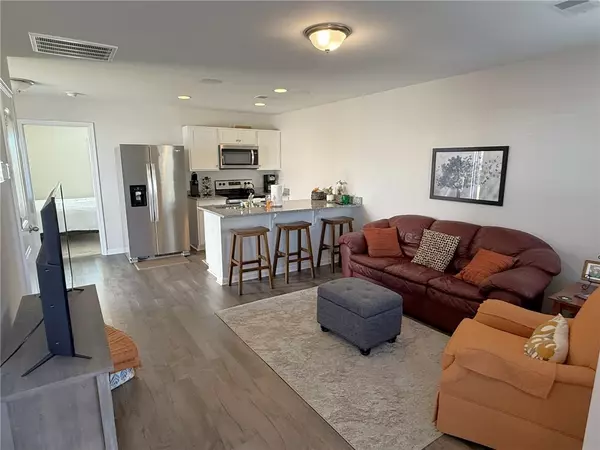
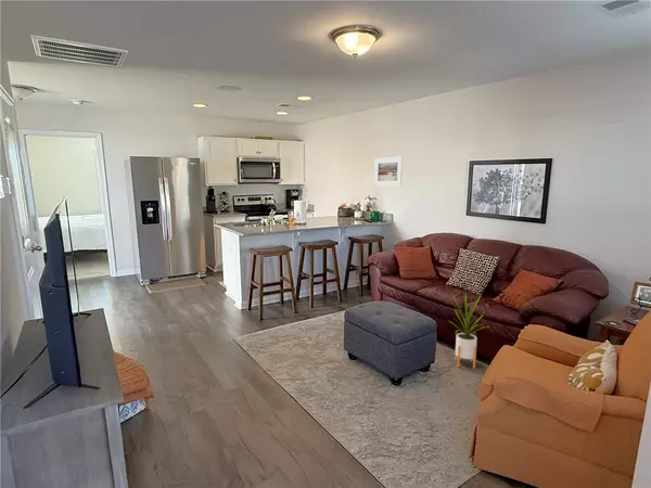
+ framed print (387, 171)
+ house plant (468, 326)
